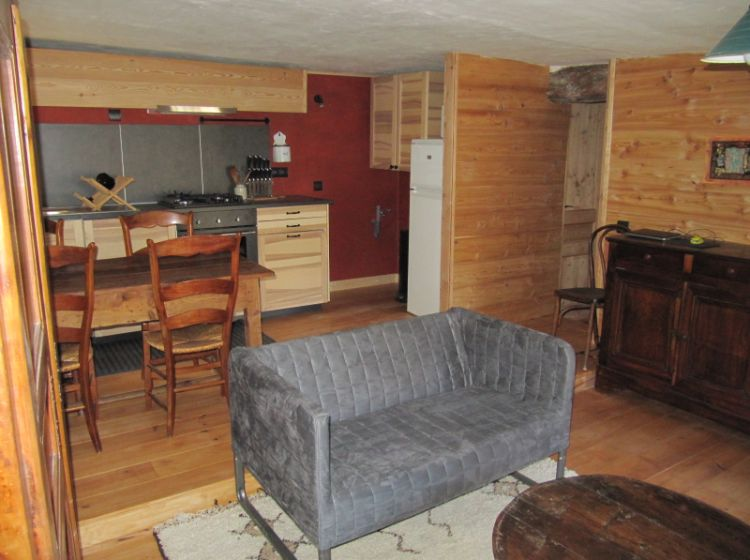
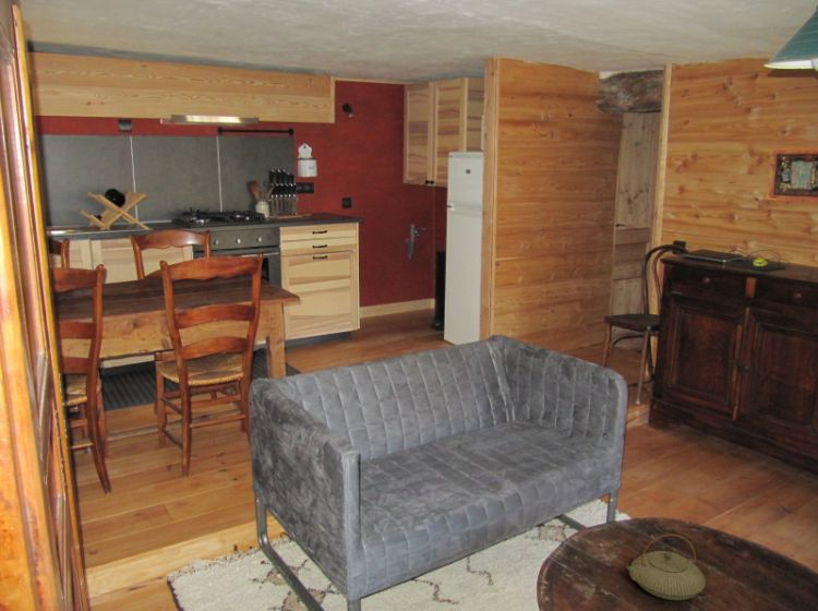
+ teapot (663, 560)
